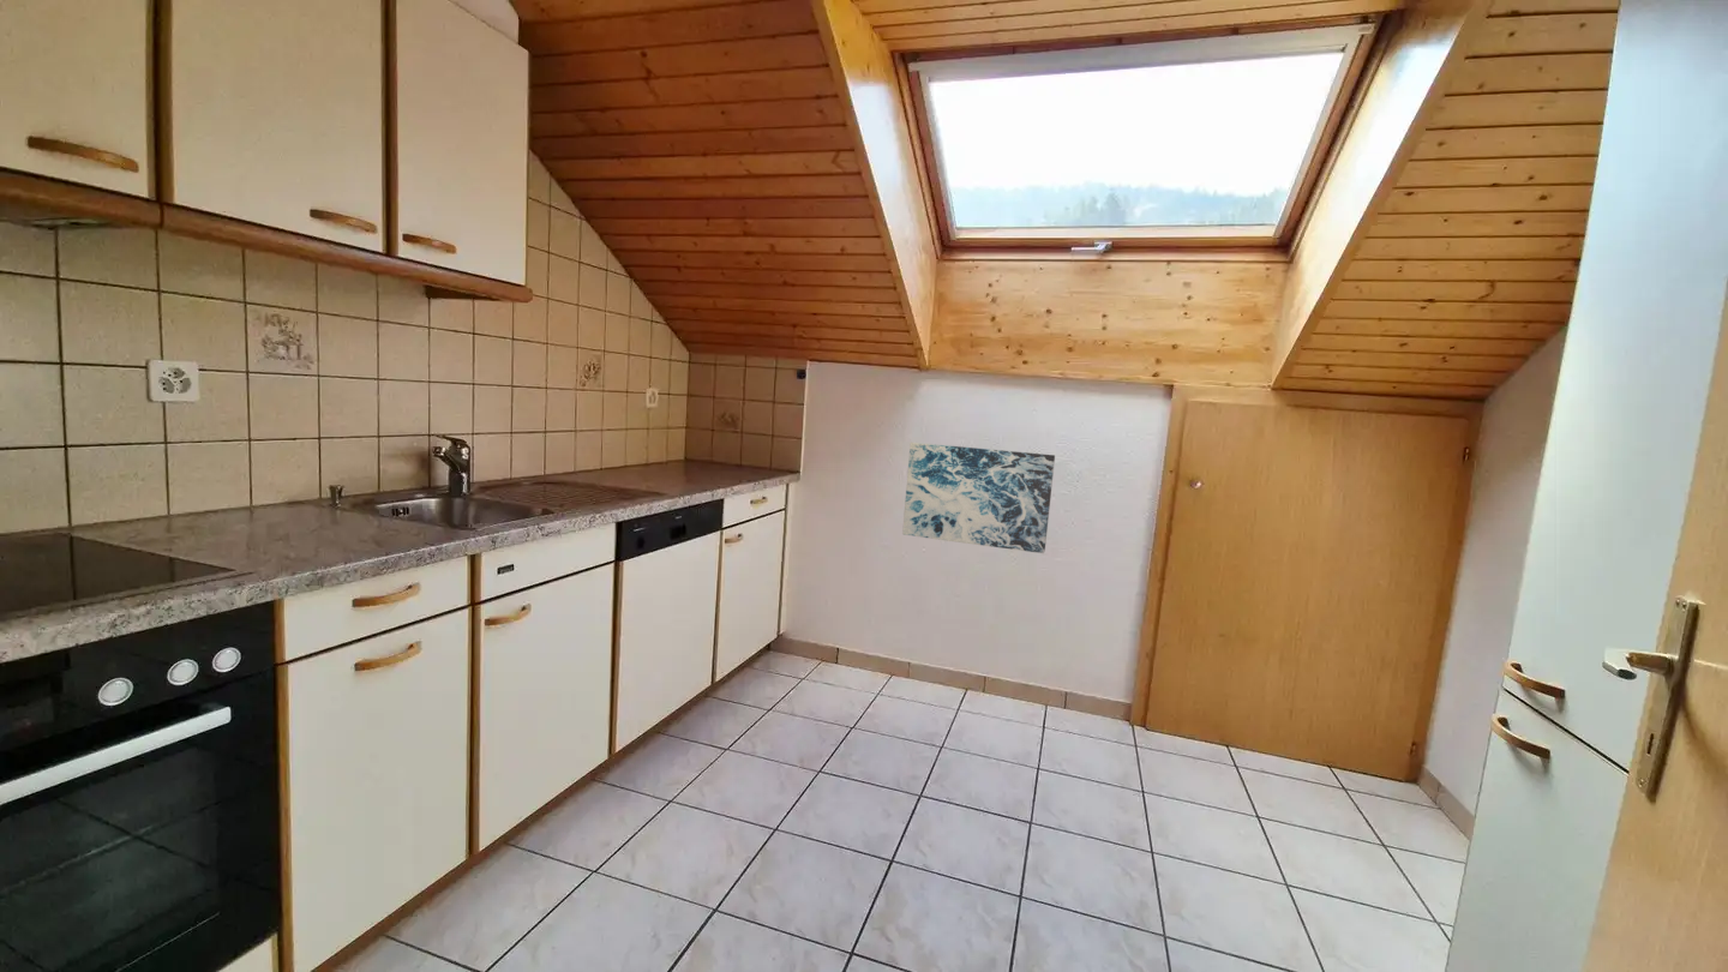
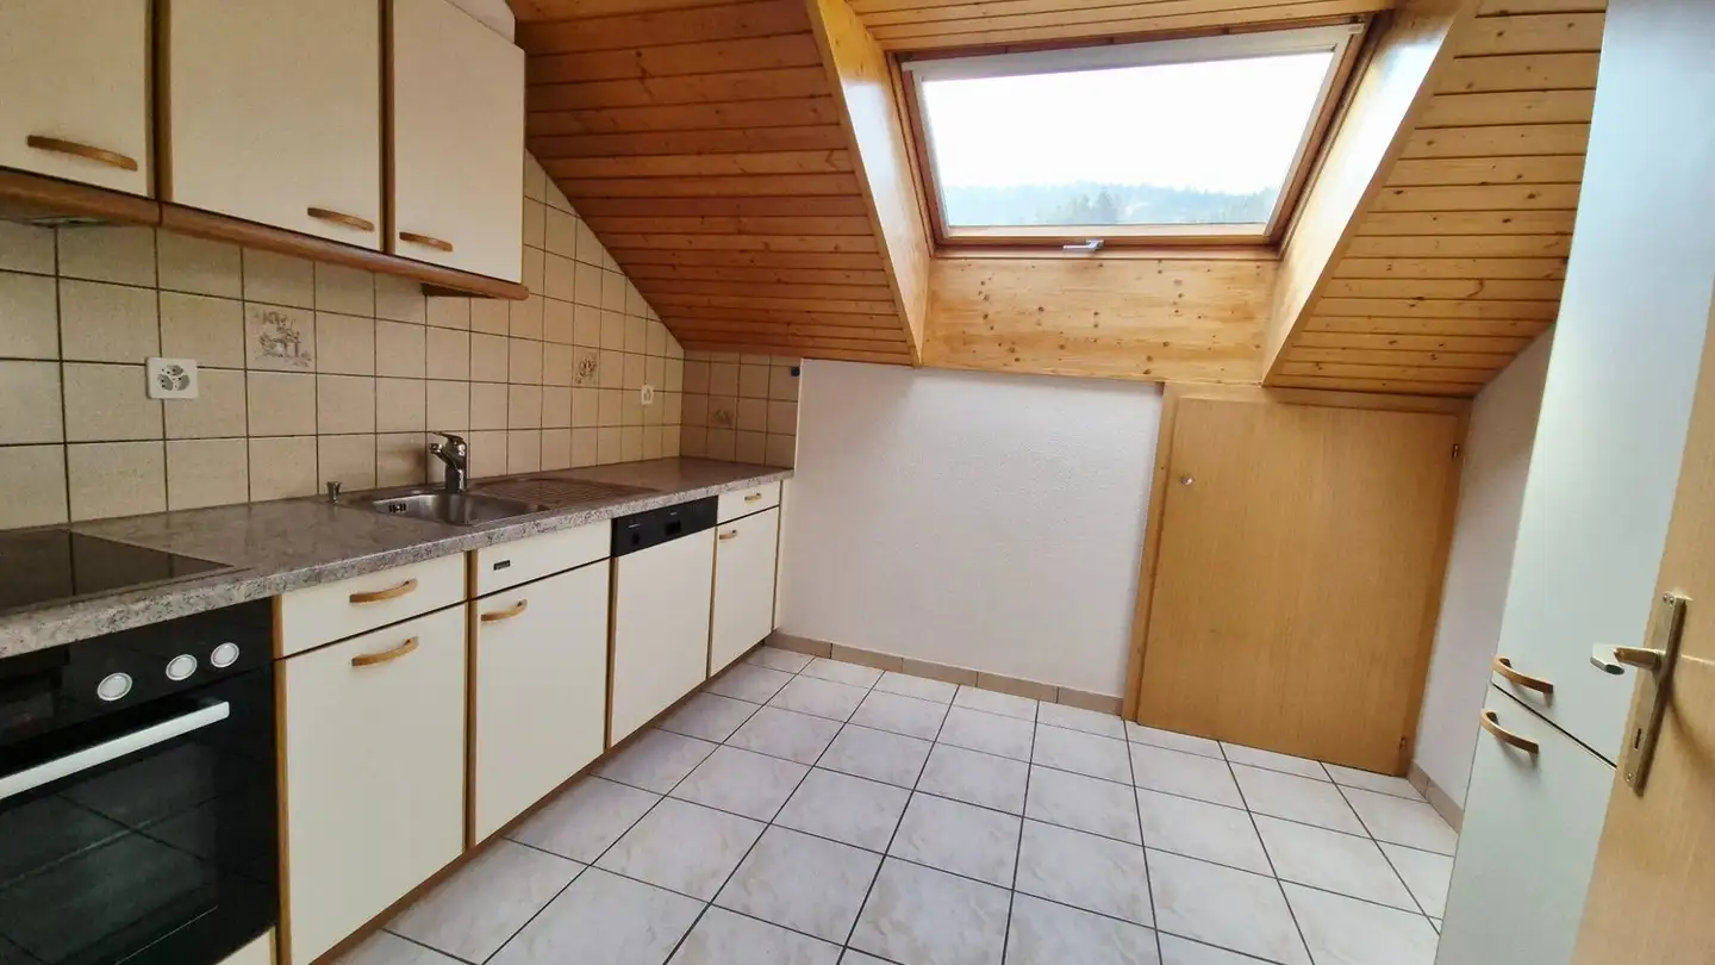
- wall art (976, 496)
